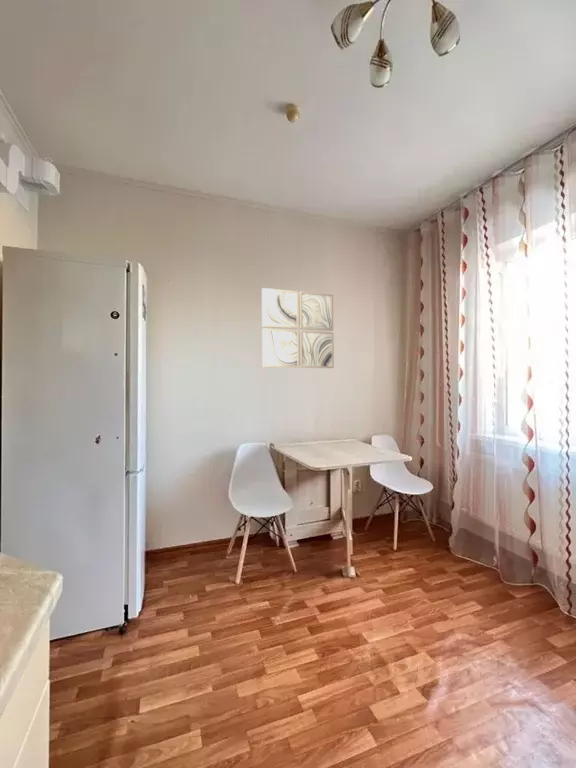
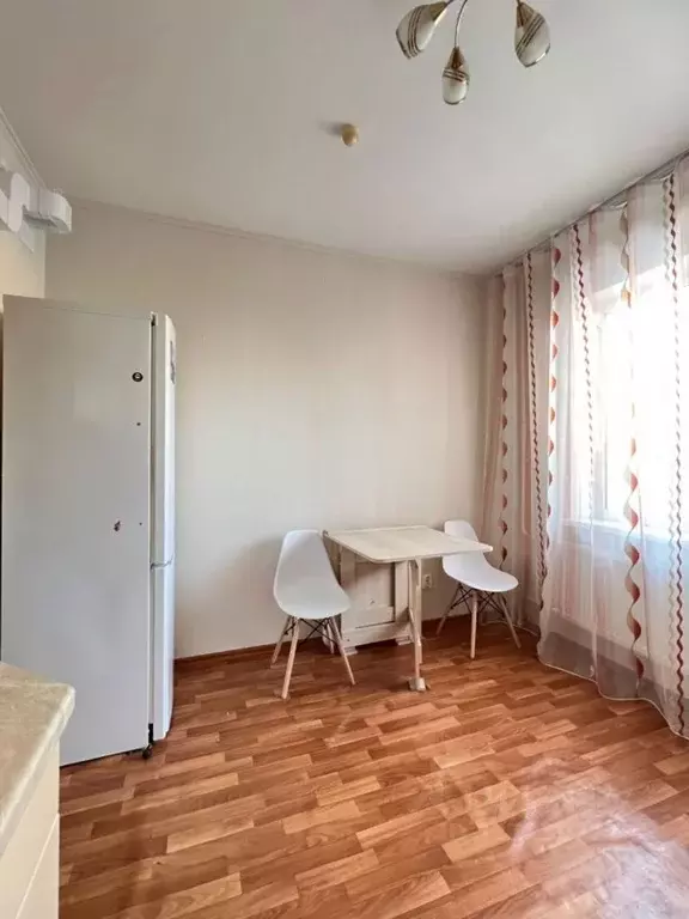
- wall art (298, 330)
